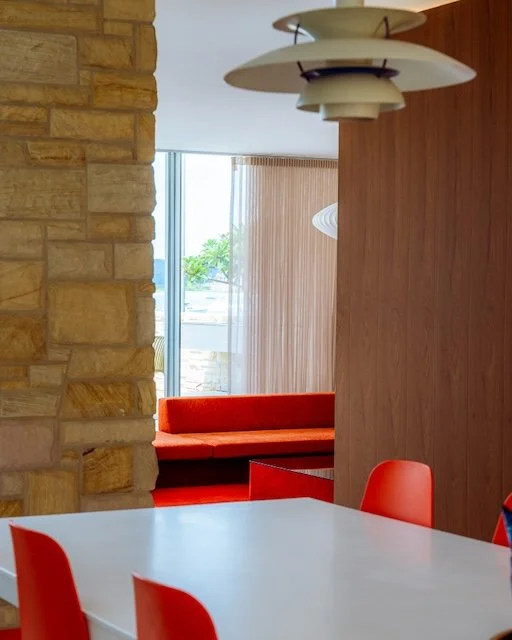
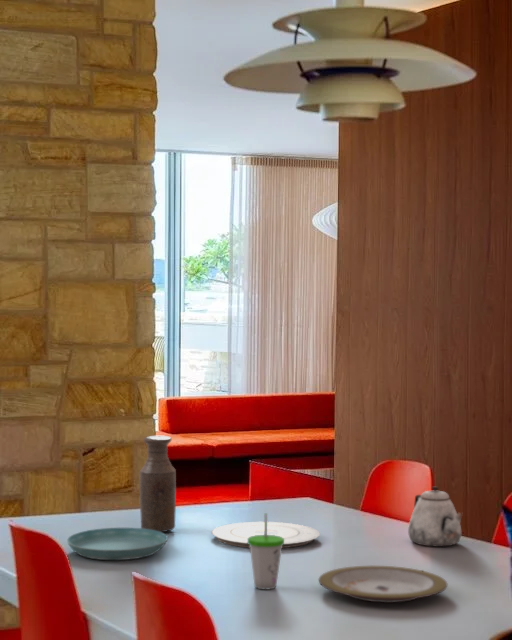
+ teapot (437, 515)
+ plate (267, 534)
+ cup (265, 551)
+ plate (382, 586)
+ bottle (157, 483)
+ saucer (117, 544)
